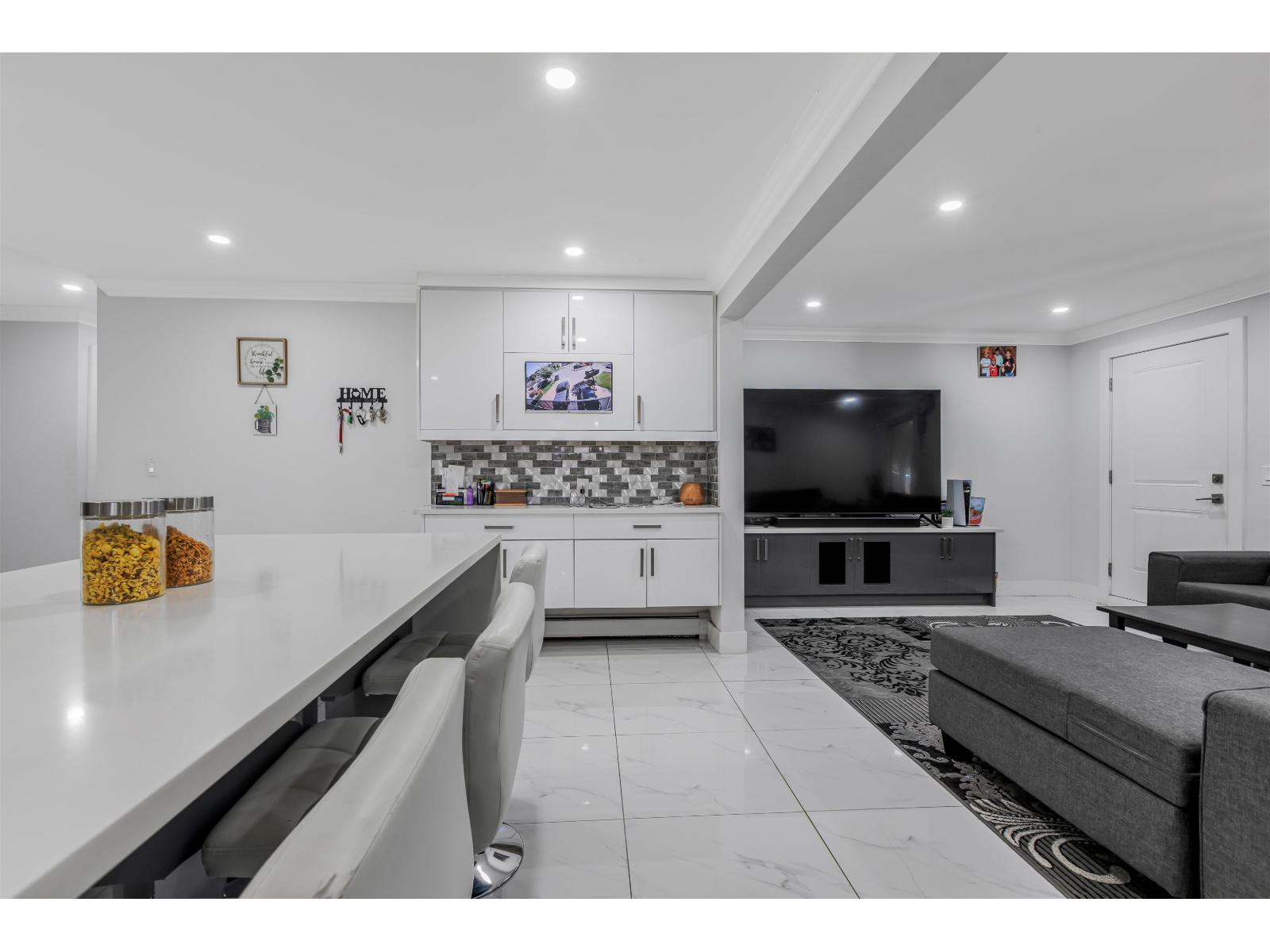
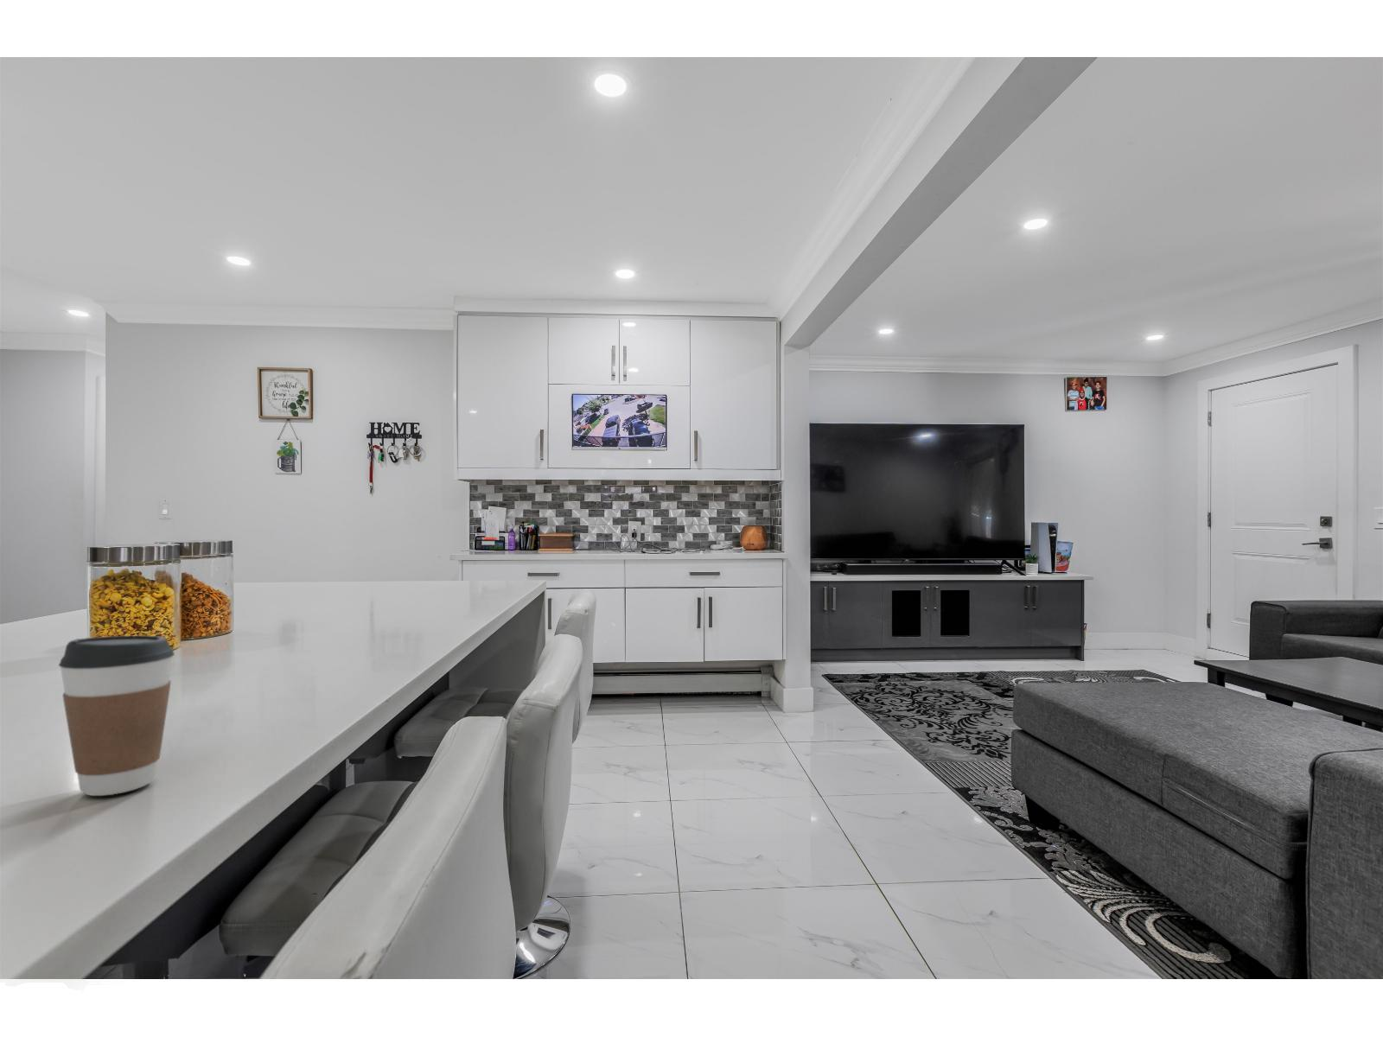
+ coffee cup (119, 711)
